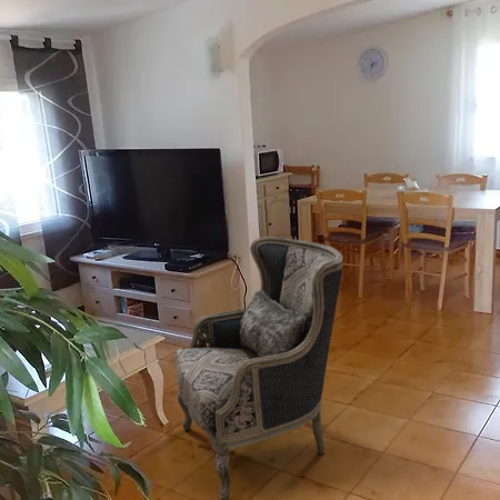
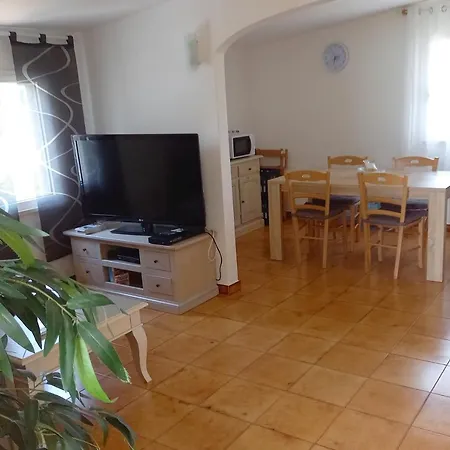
- armchair (264, 358)
